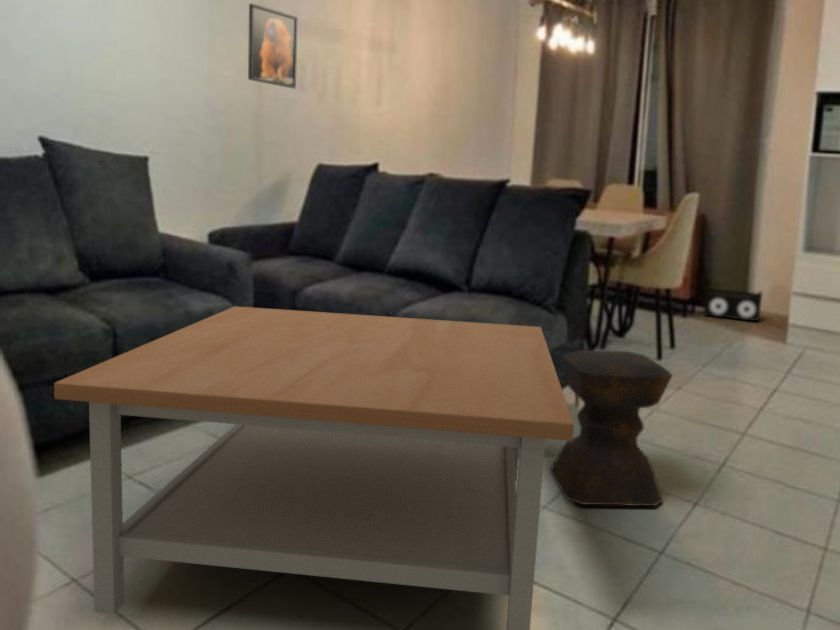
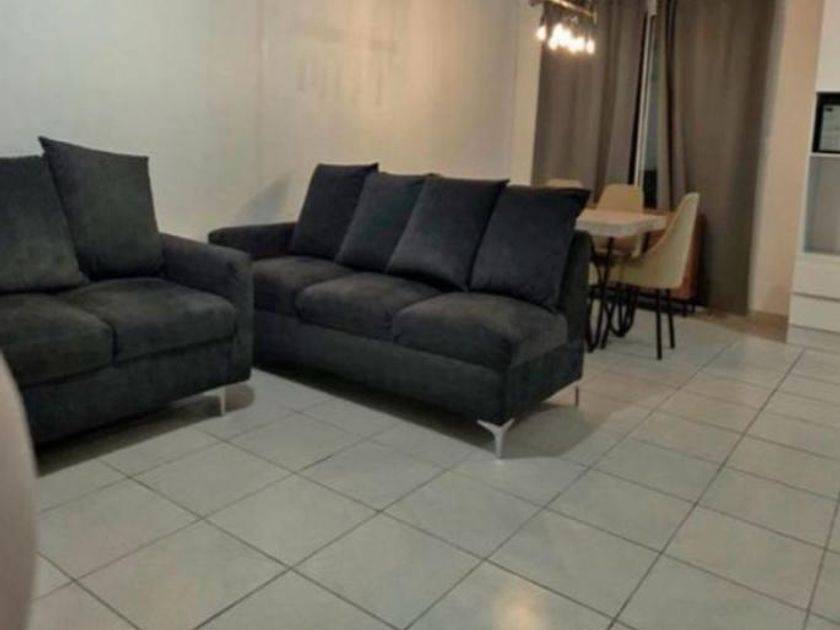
- speaker (733, 303)
- coffee table (351, 443)
- stool (609, 423)
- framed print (273, 47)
